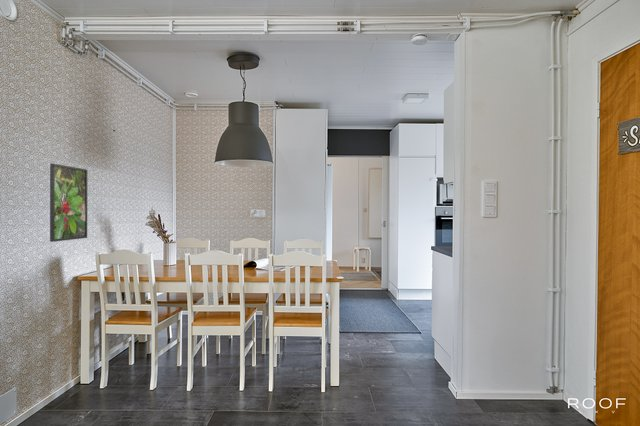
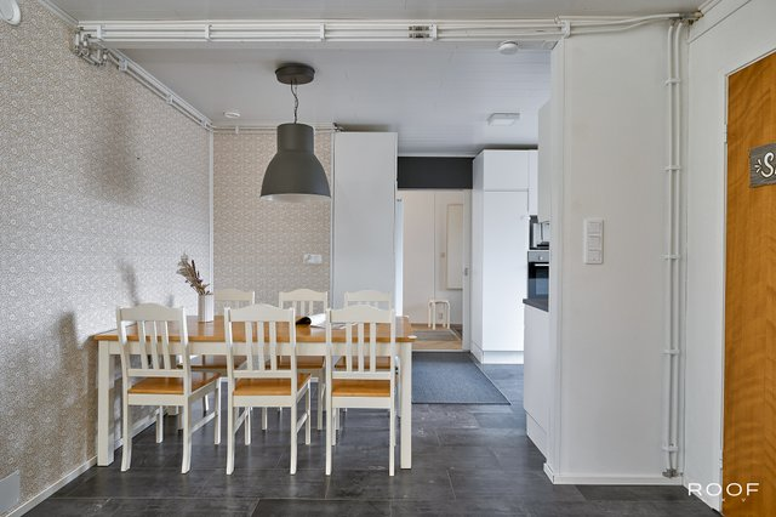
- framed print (69, 203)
